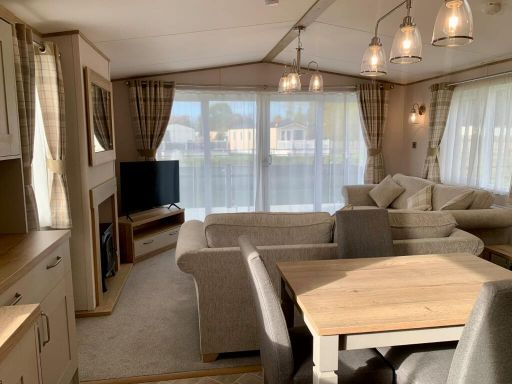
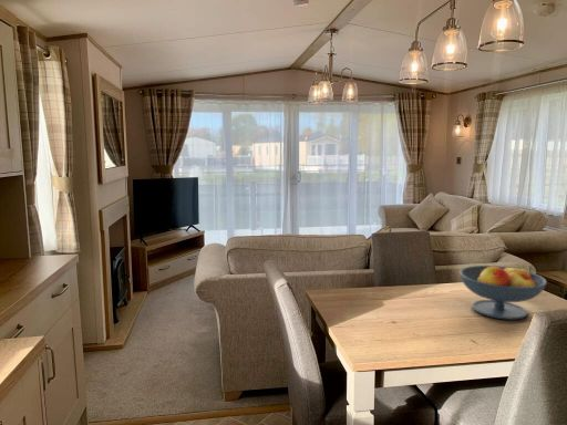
+ fruit bowl (501, 287)
